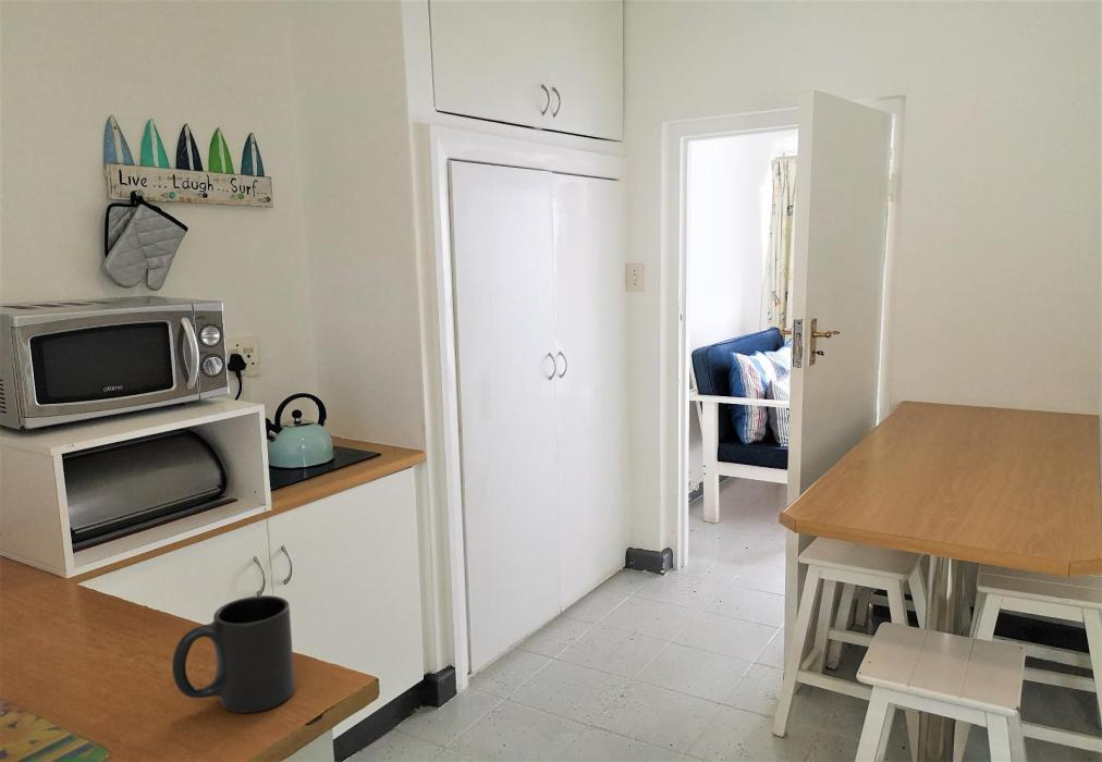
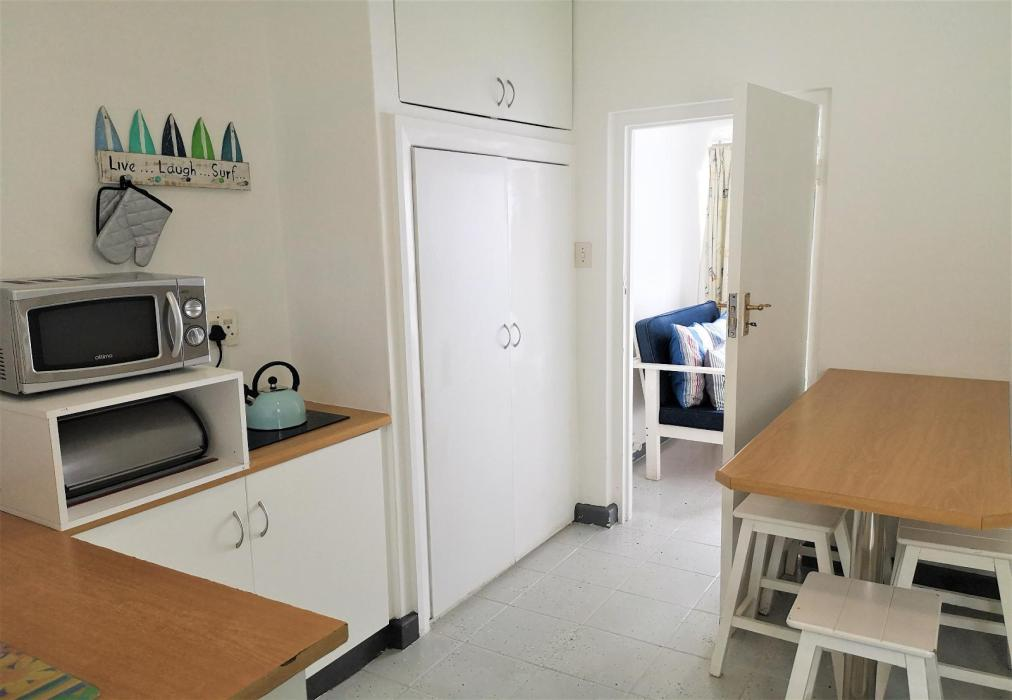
- mug (240, 656)
